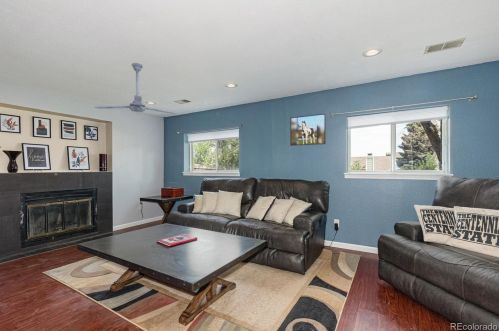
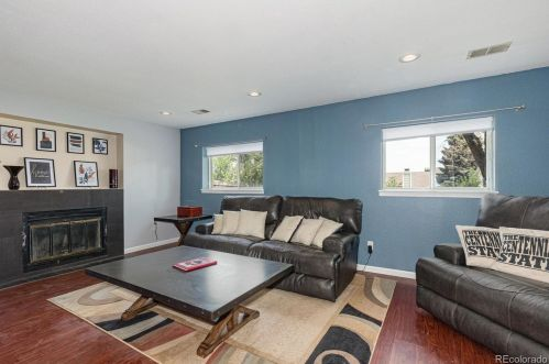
- ceiling fan (137, 84)
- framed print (307, 130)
